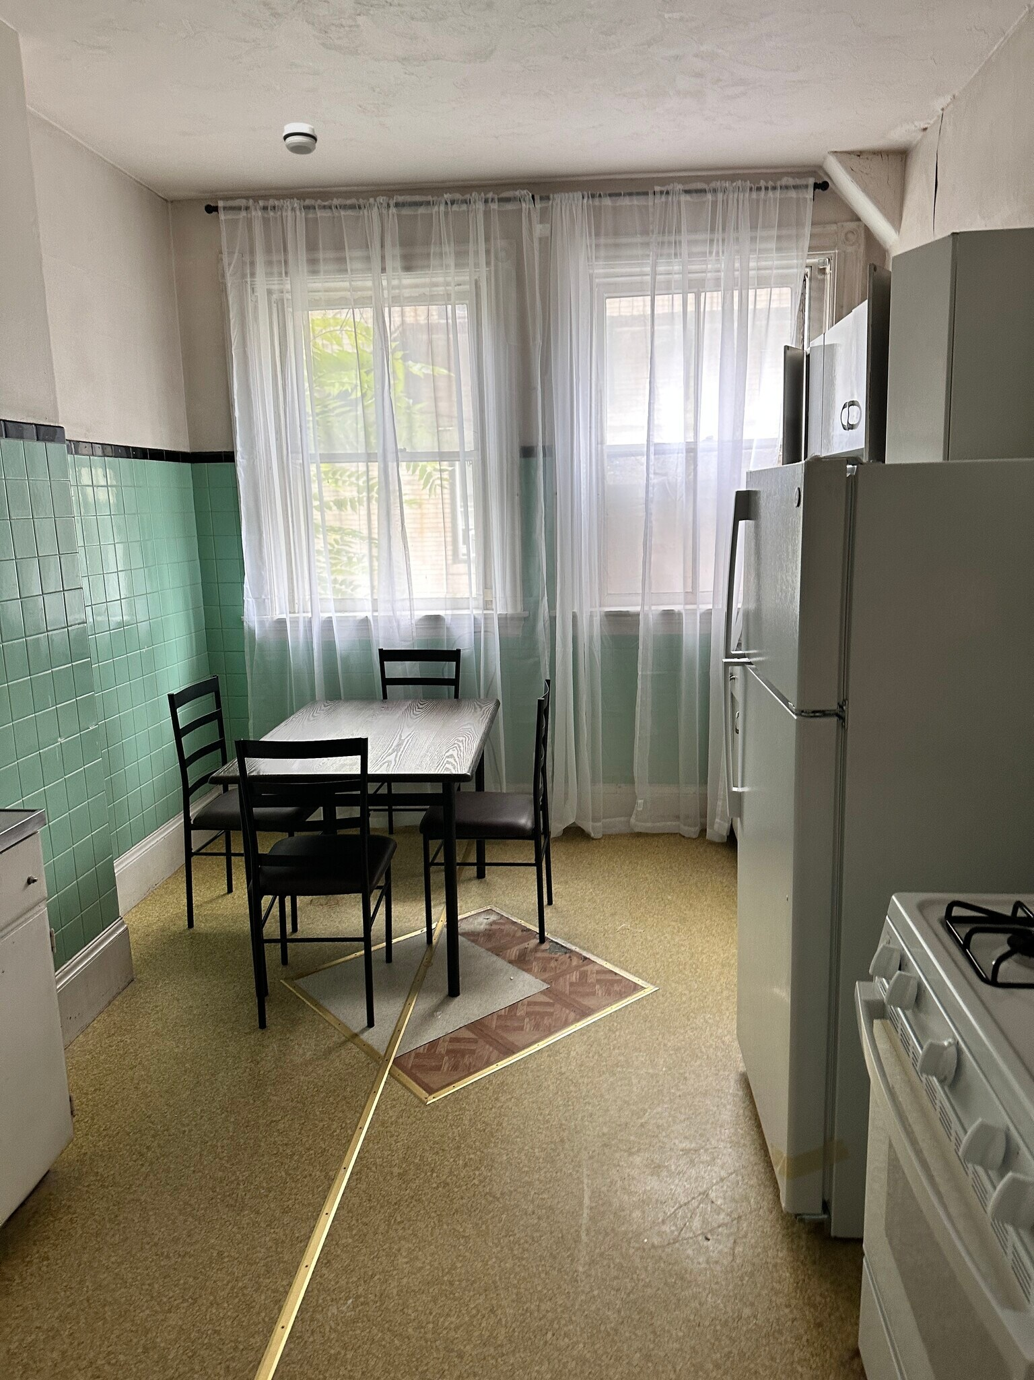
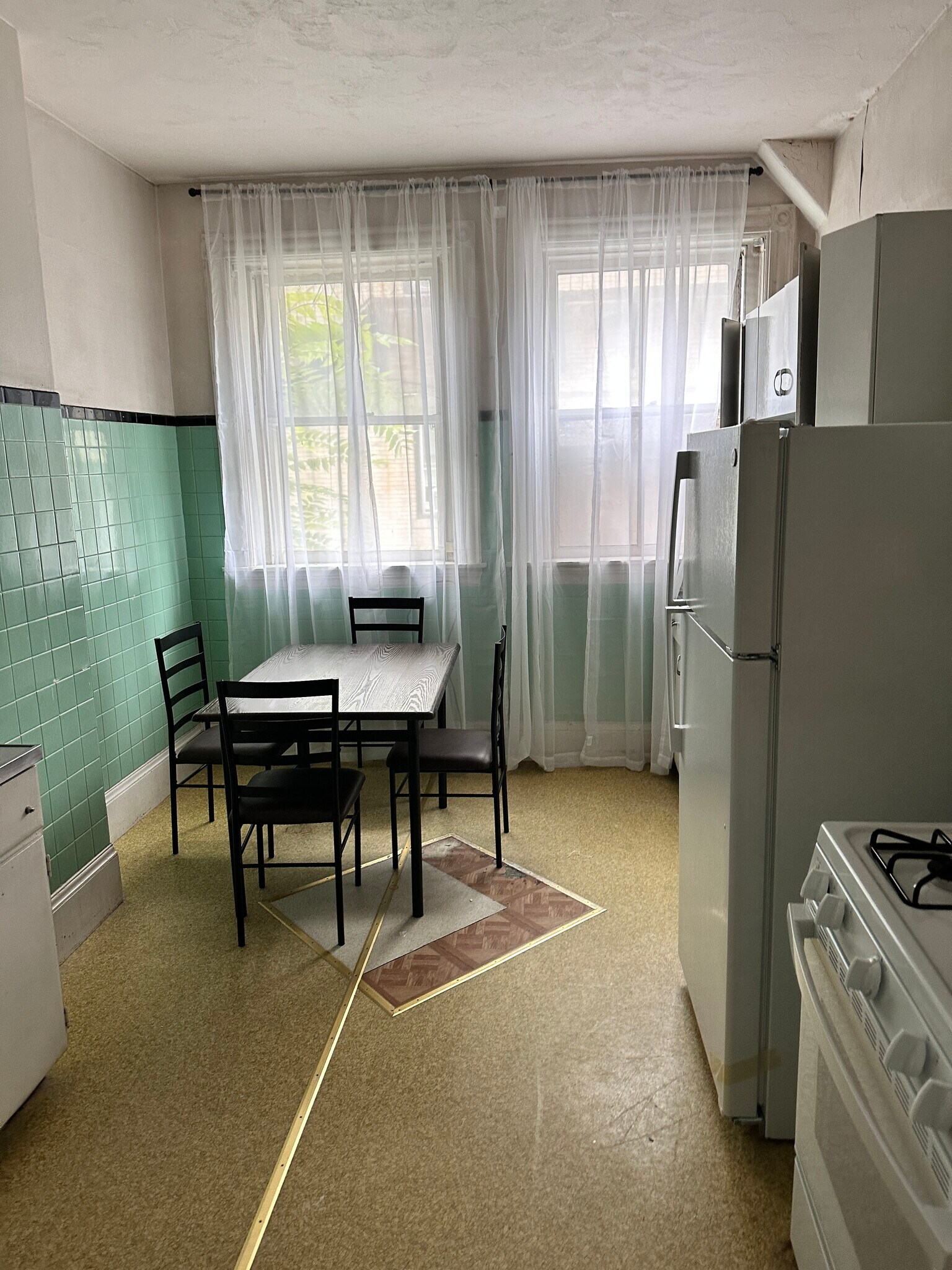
- smoke detector (300, 139)
